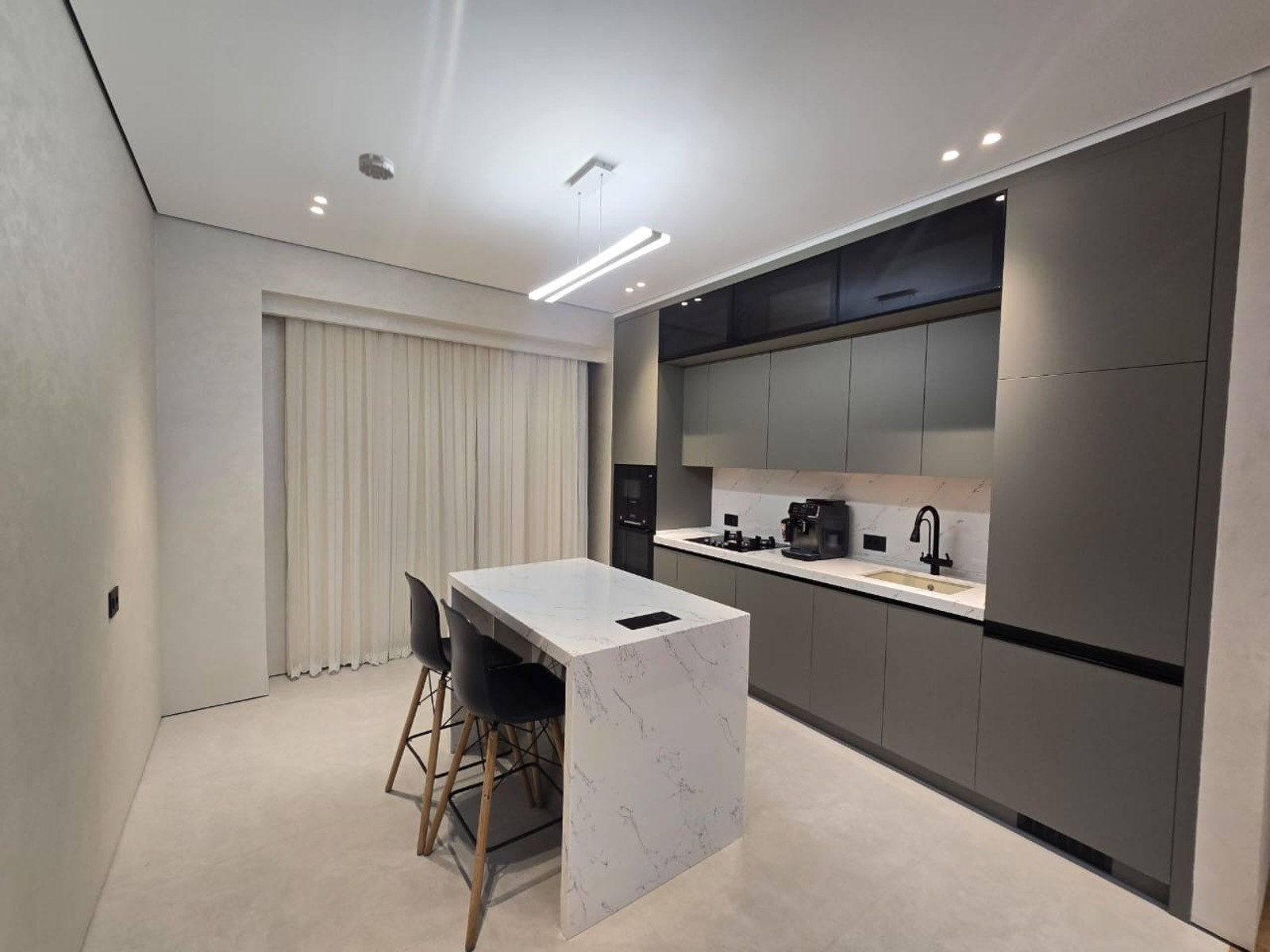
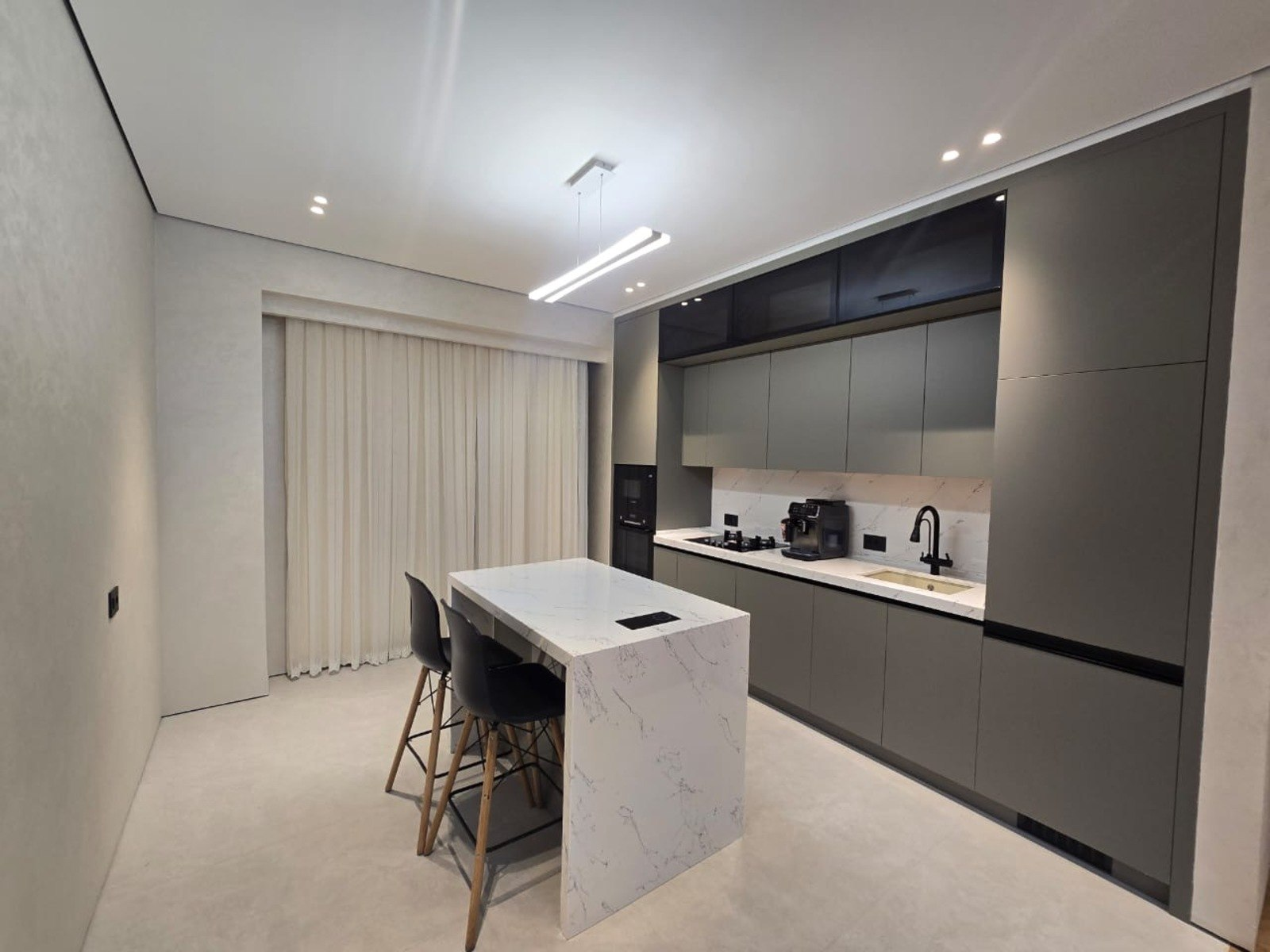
- smoke detector (376, 166)
